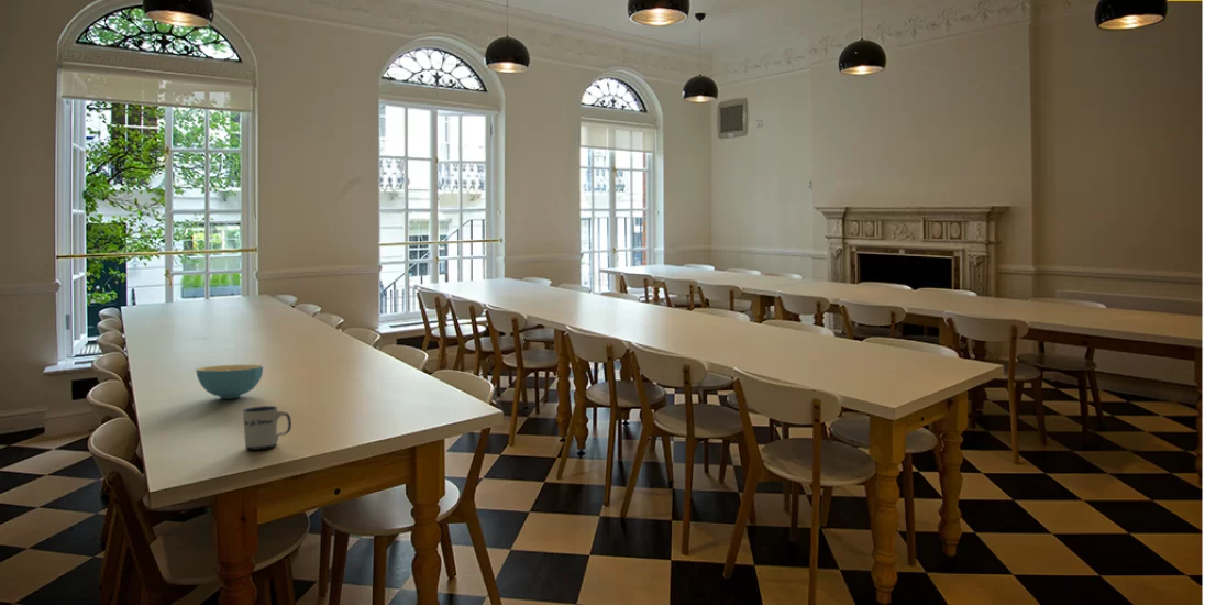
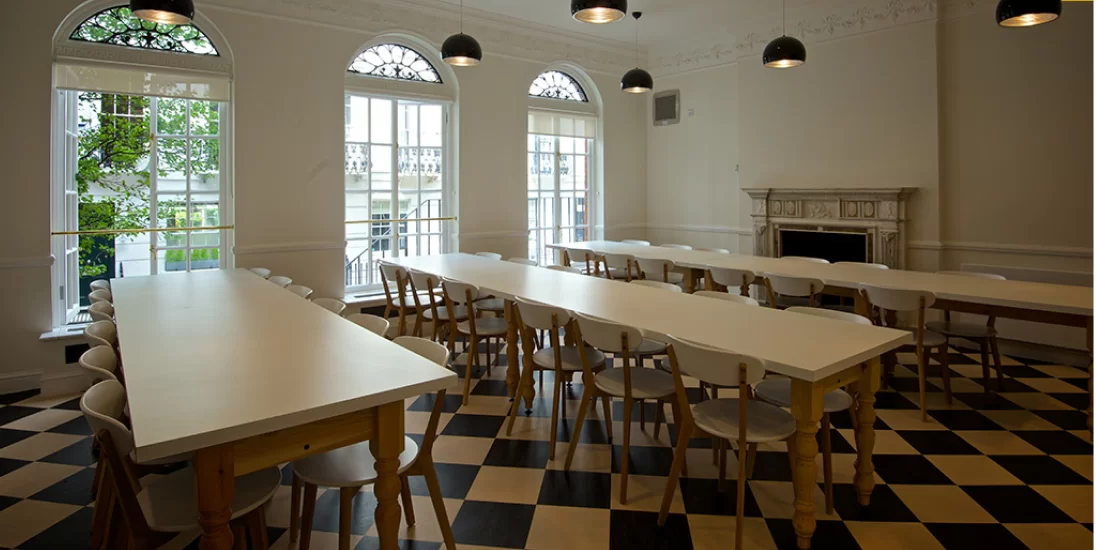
- mug (267, 427)
- cereal bowl (230, 382)
